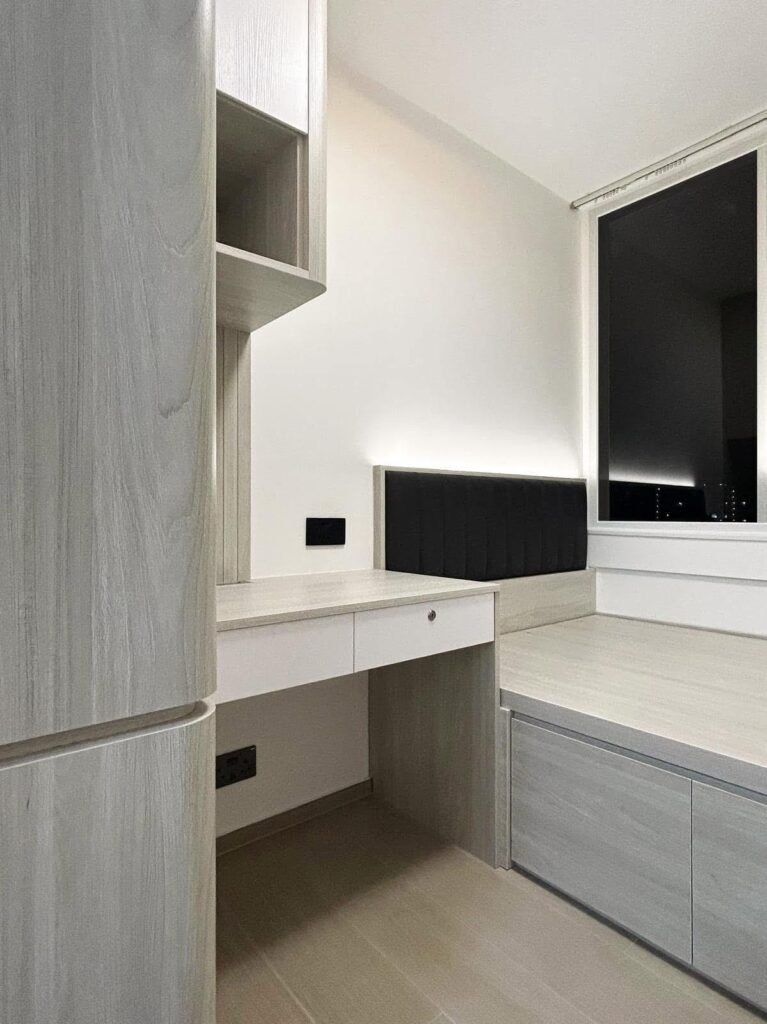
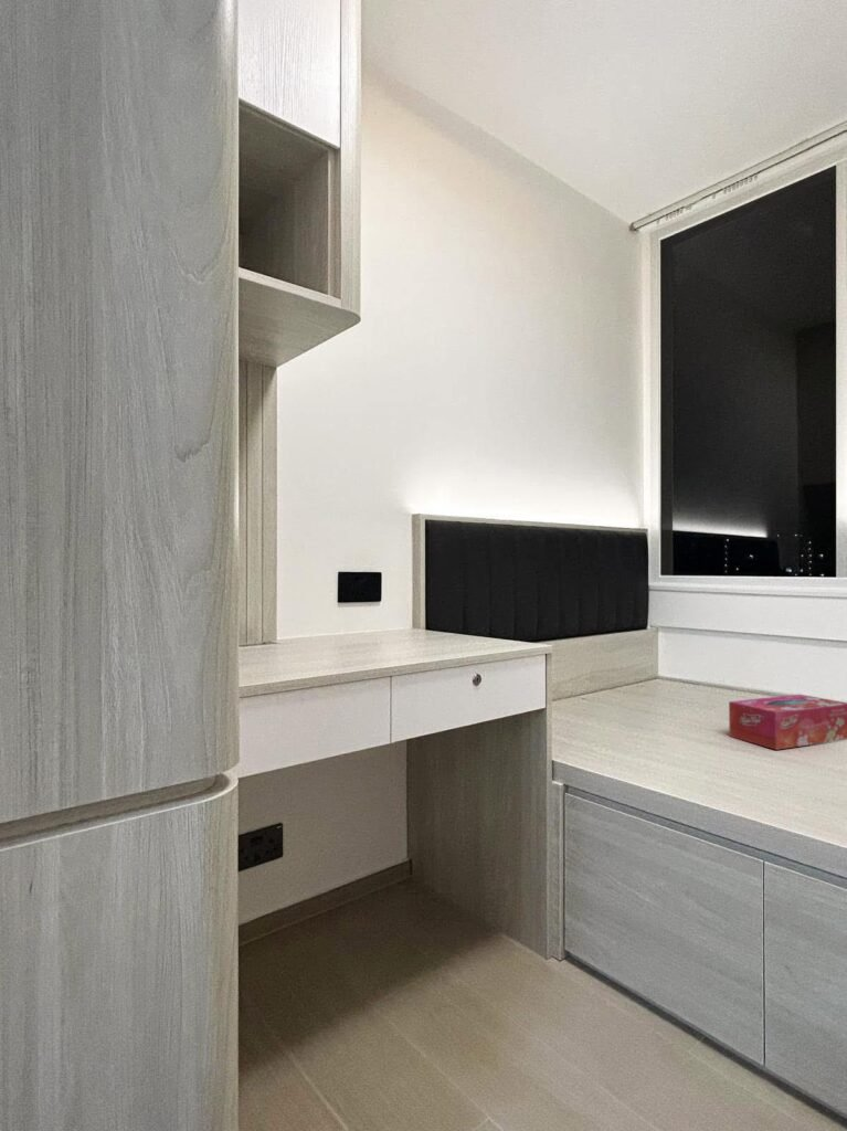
+ tissue box (788, 719)
